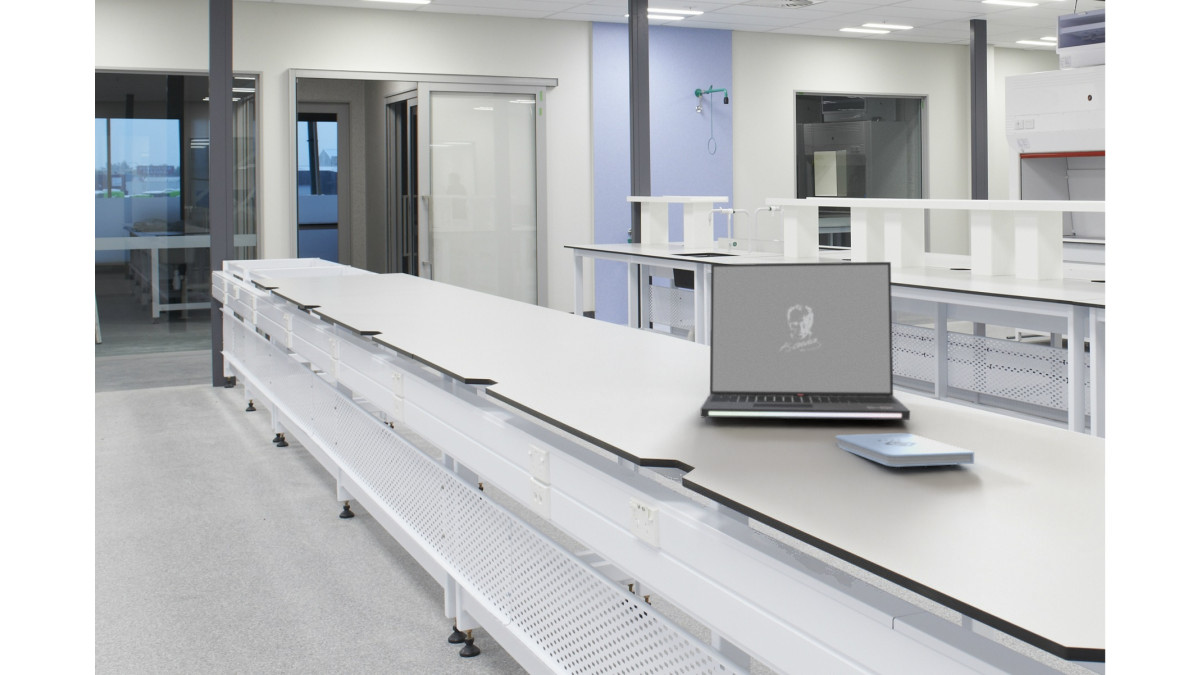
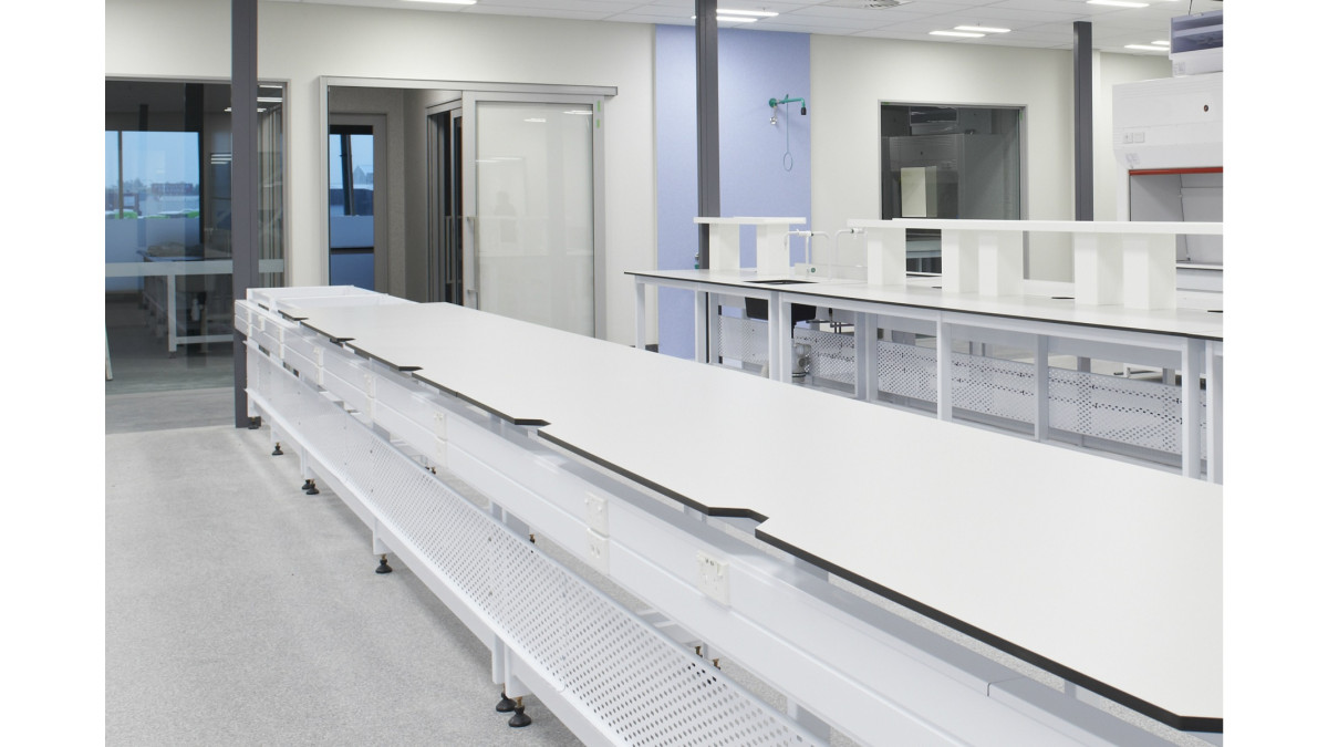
- notepad (899, 448)
- laptop (801, 335)
